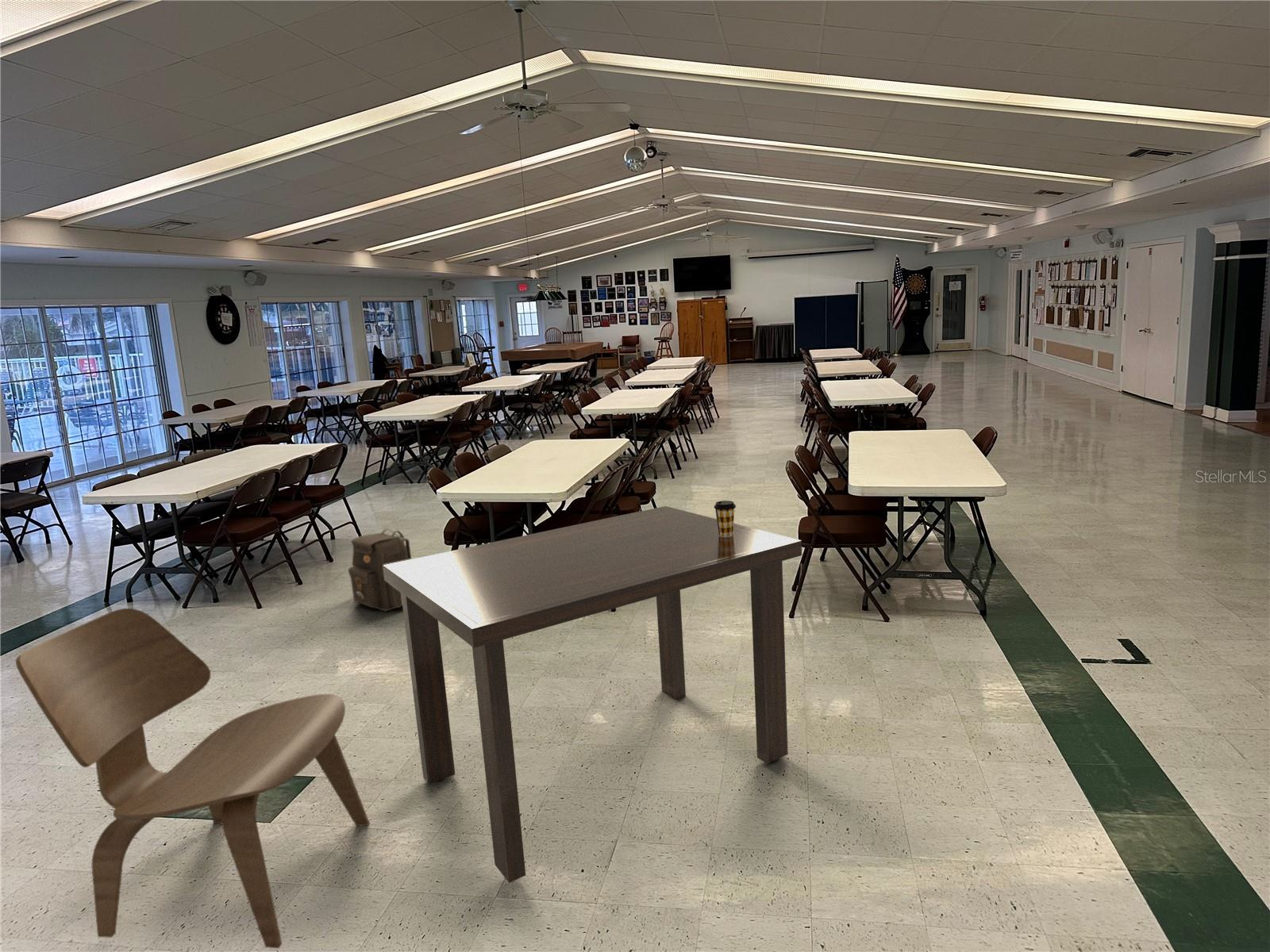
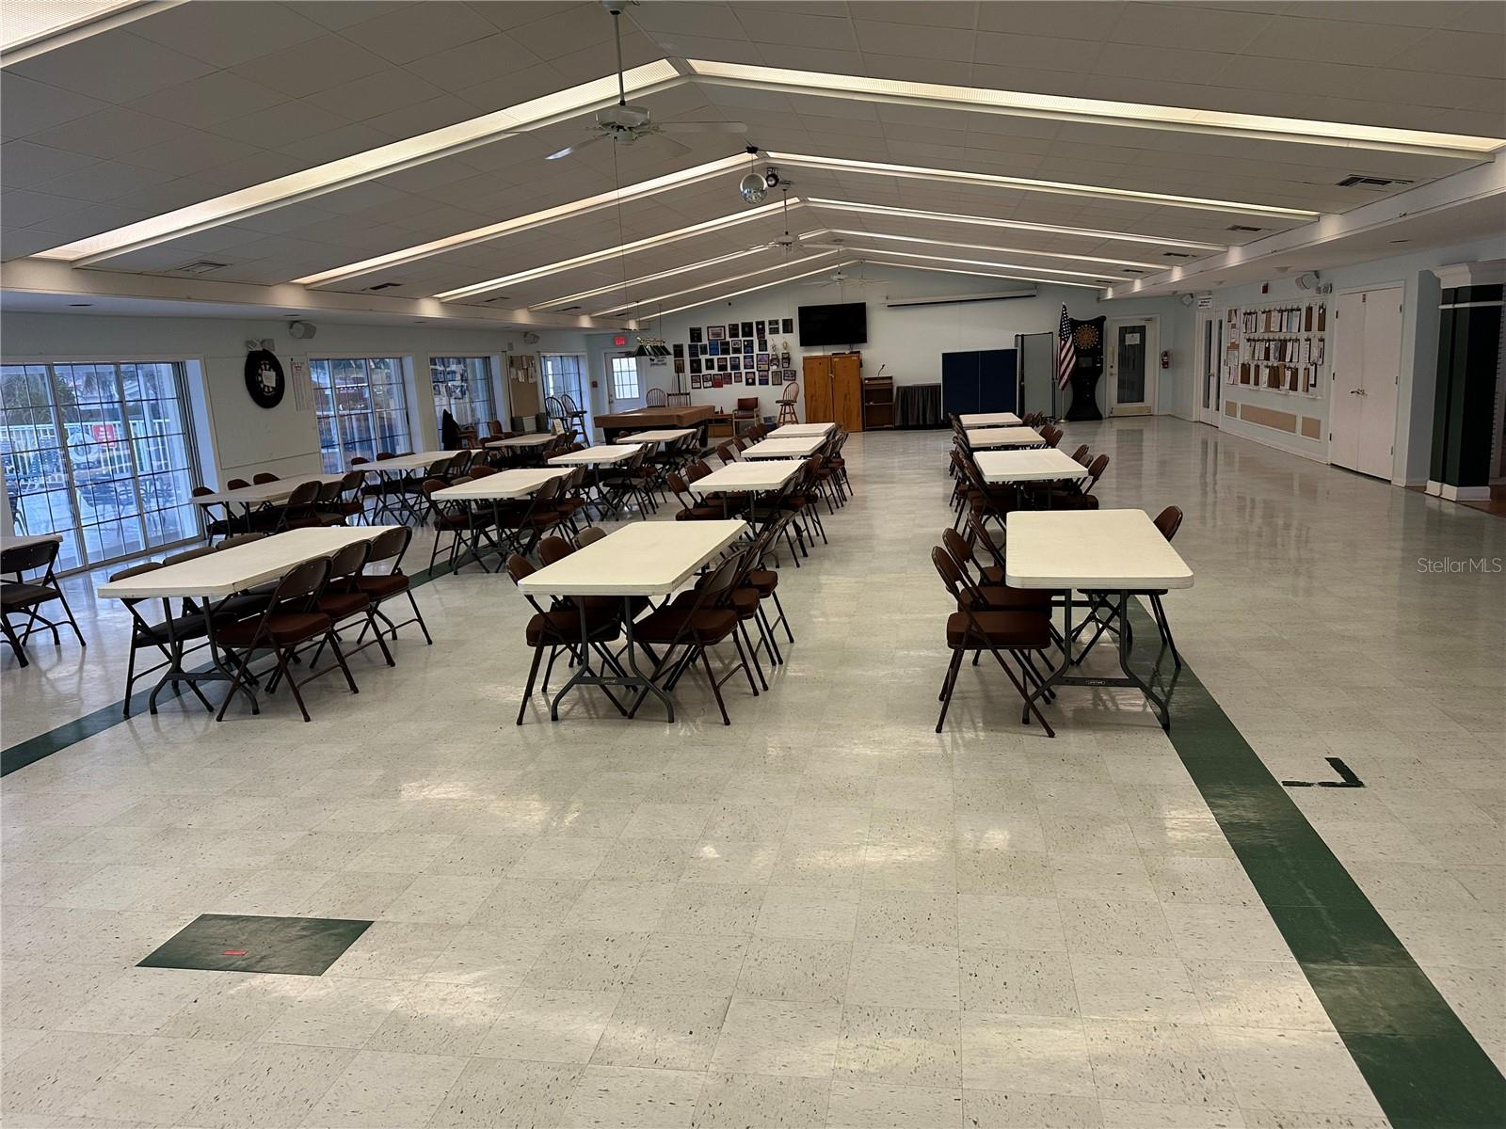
- backpack (382, 567)
- coffee cup (725, 518)
- chair (198, 756)
- dining table (587, 616)
